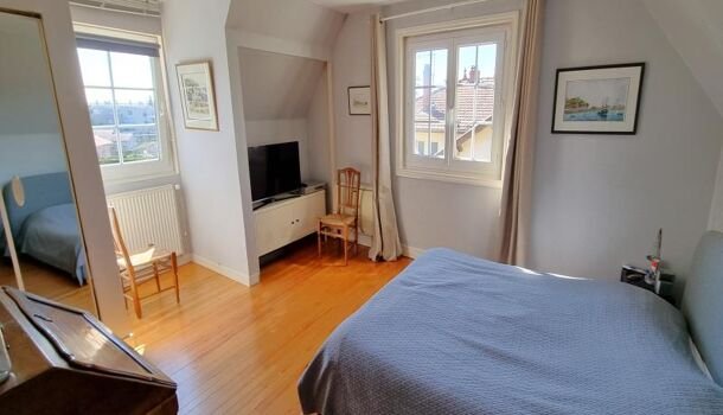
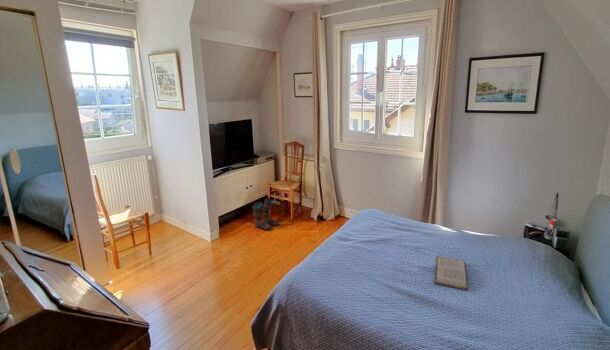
+ boots (267, 212)
+ book (450, 269)
